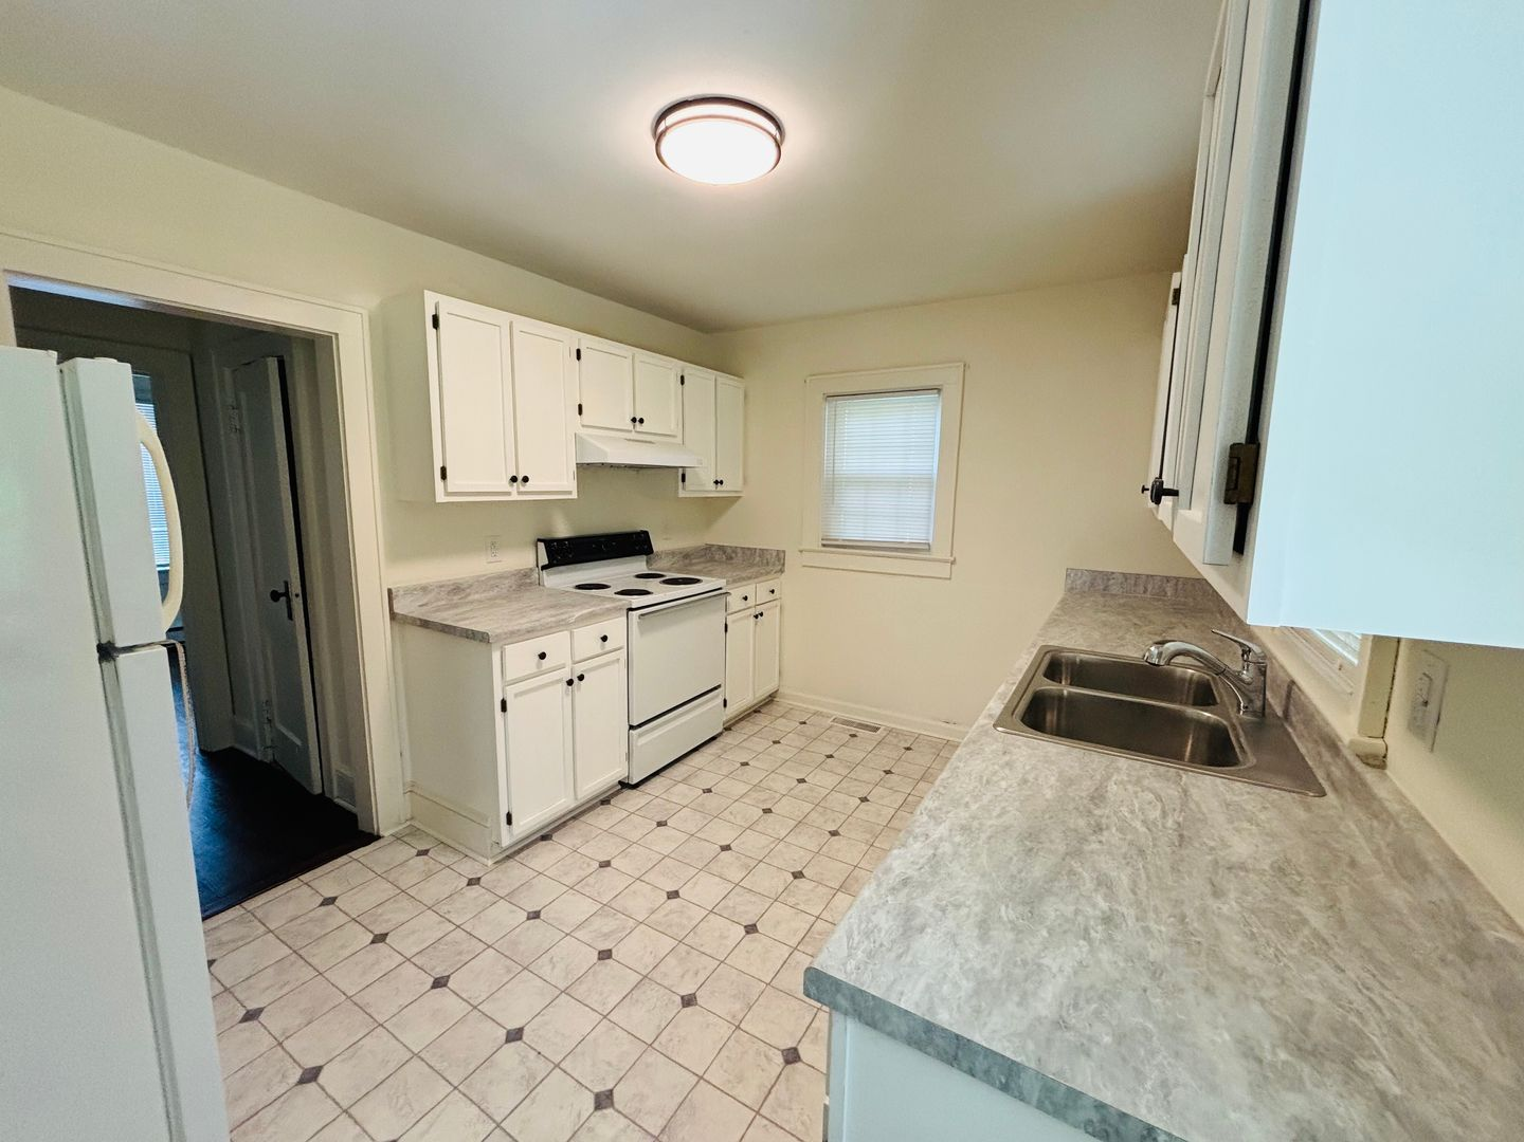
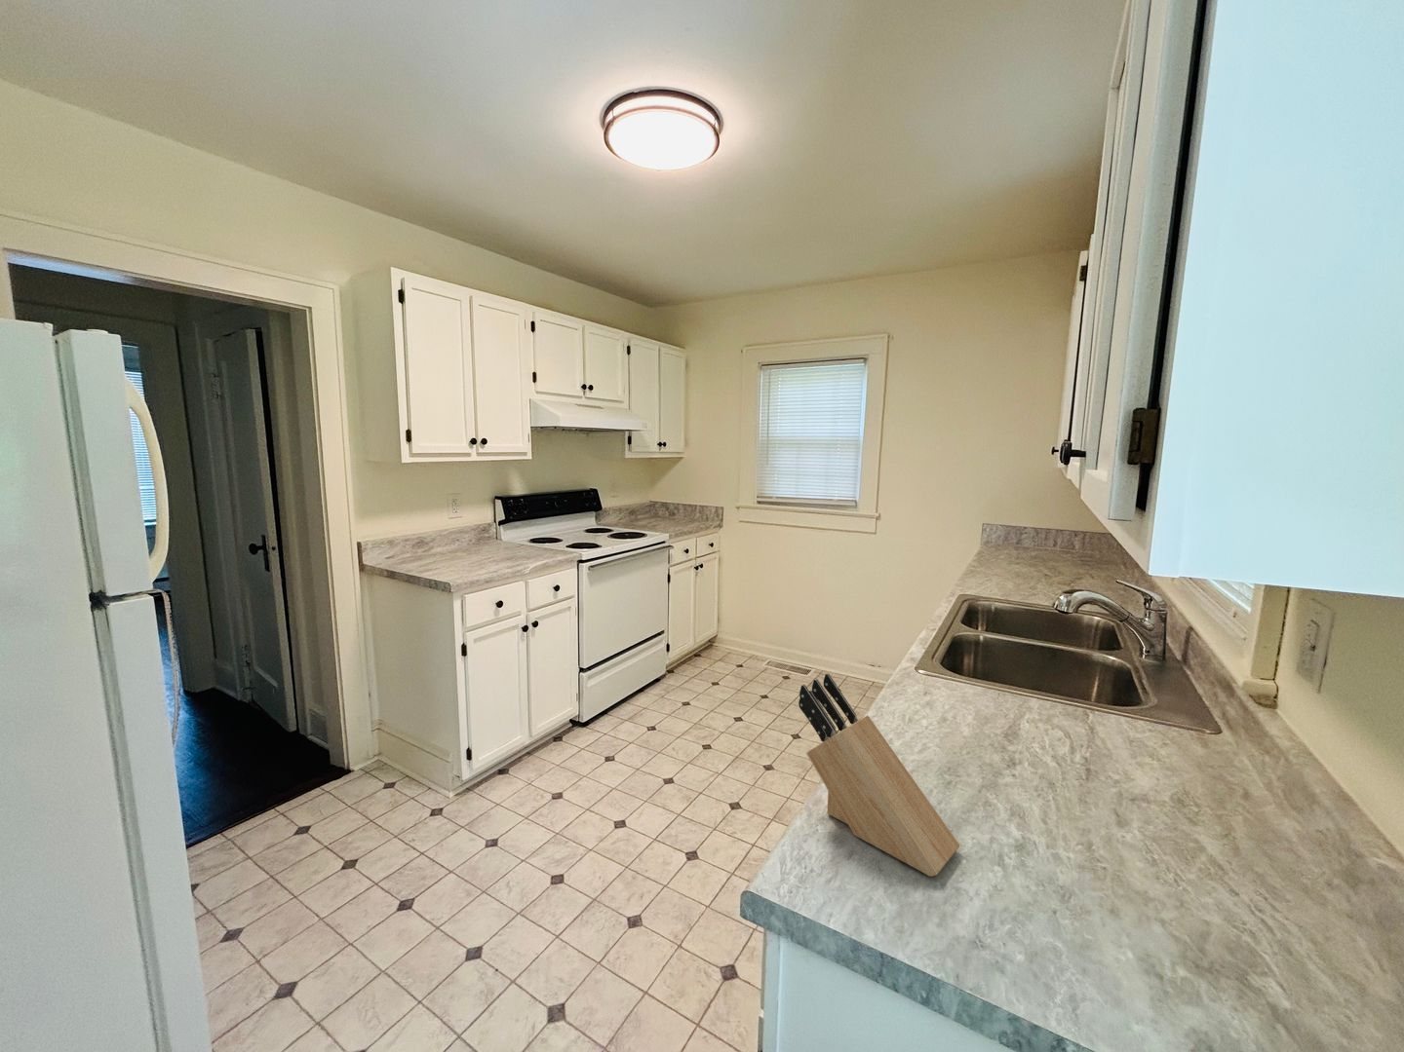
+ knife block (869, 760)
